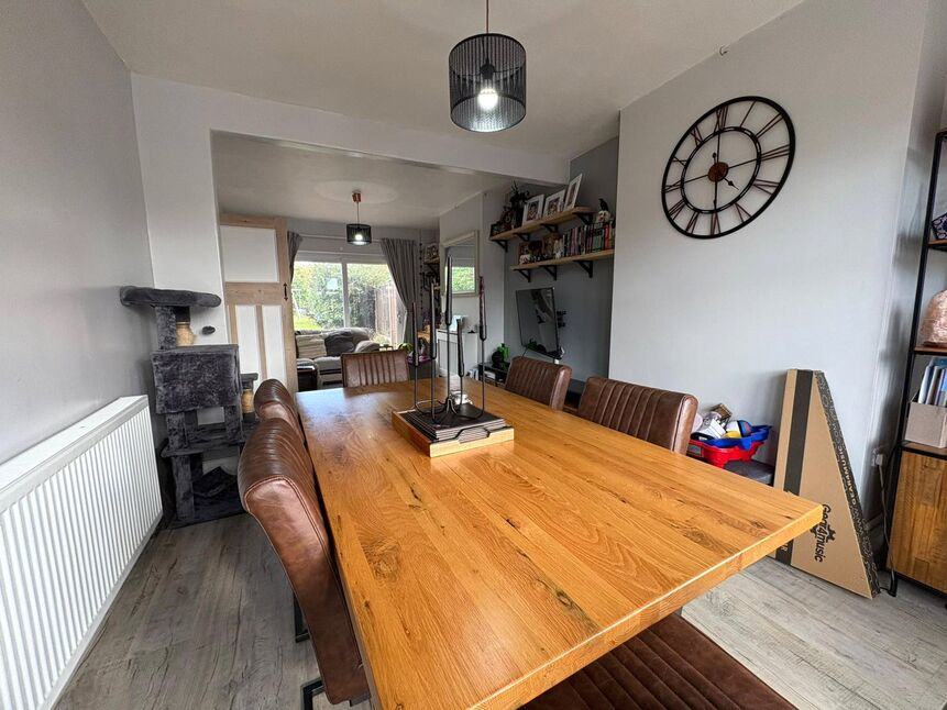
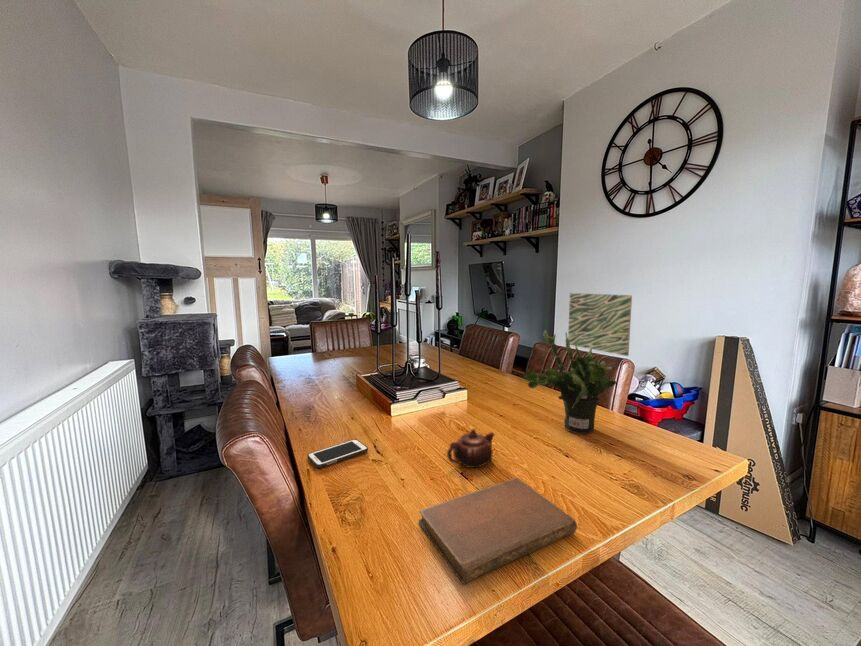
+ wall art (596, 322)
+ cell phone (338, 452)
+ potted plant (564, 381)
+ teapot (471, 445)
+ notebook (495, 521)
